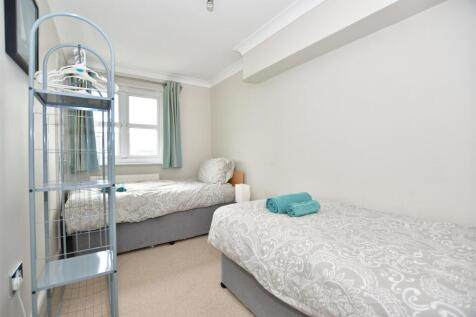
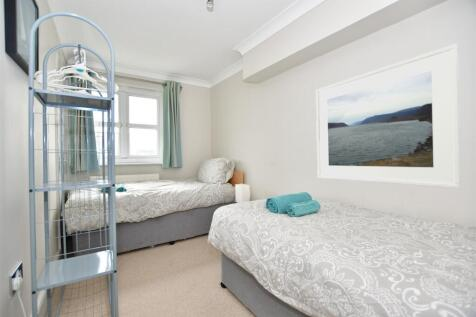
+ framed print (370, 127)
